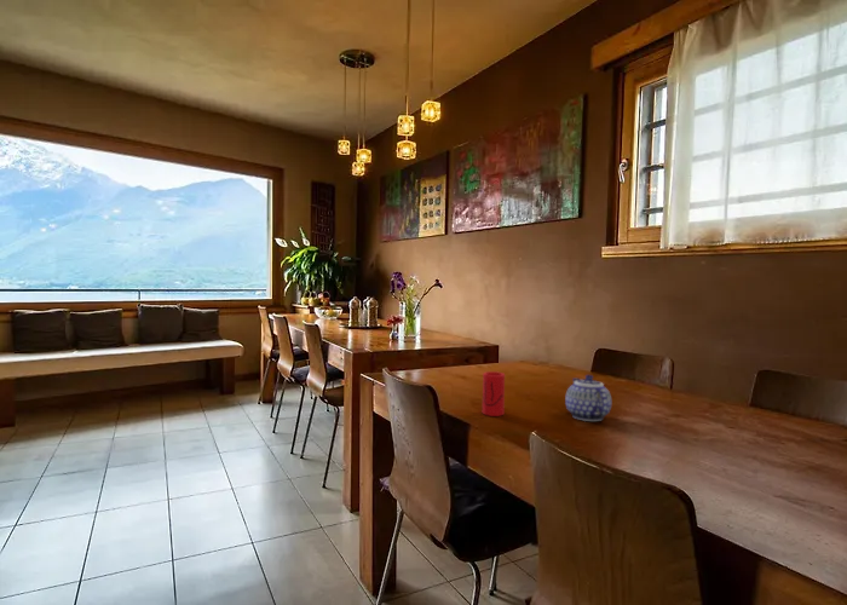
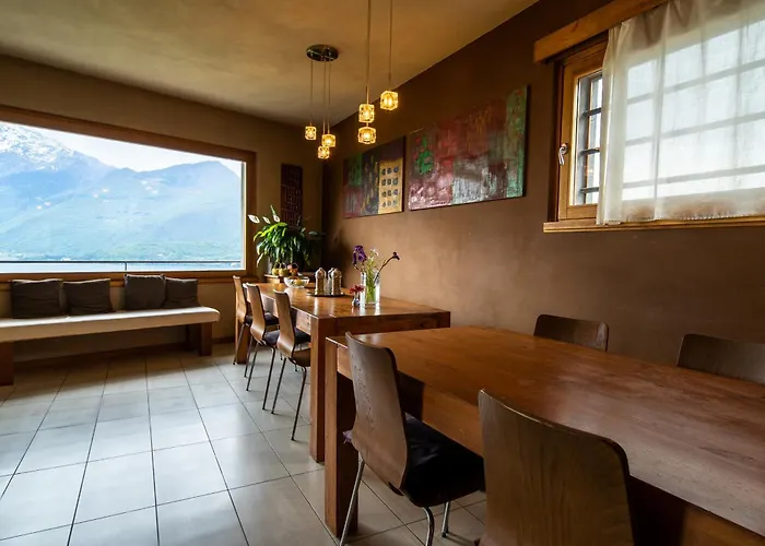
- cup (492, 393)
- teapot (588, 396)
